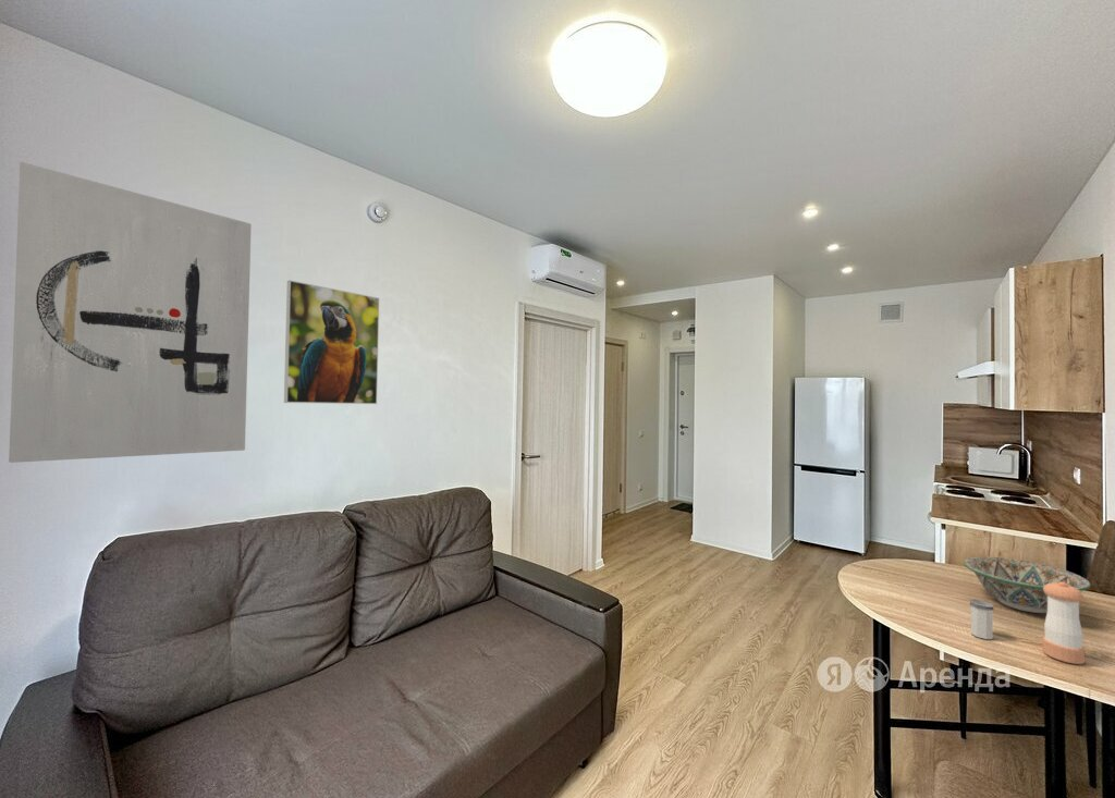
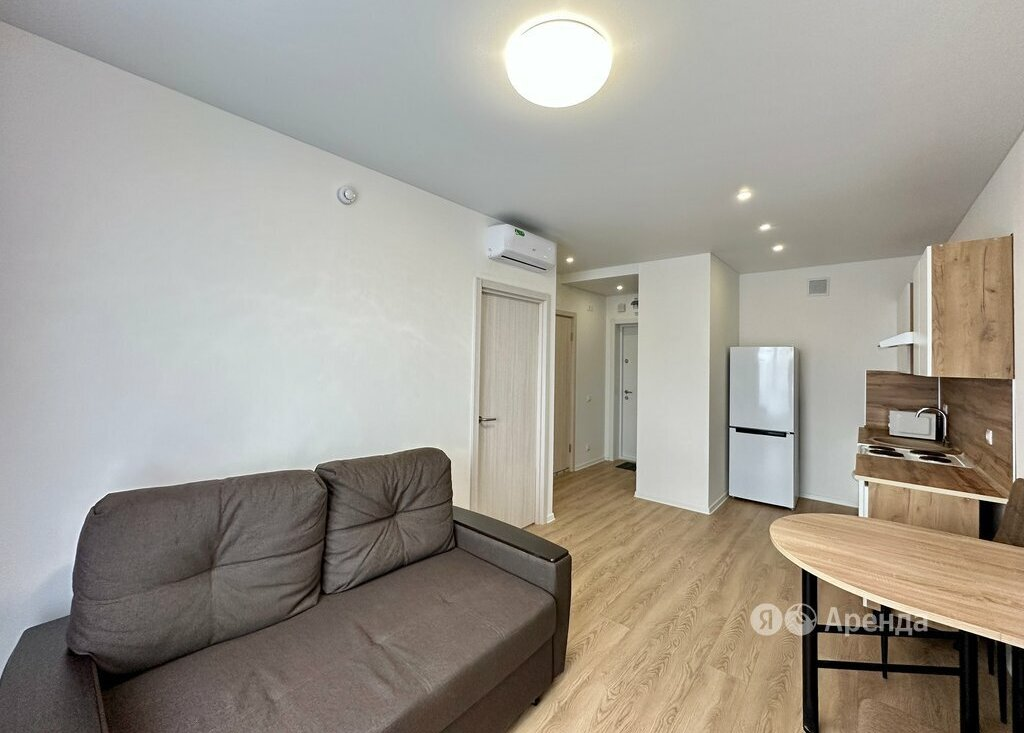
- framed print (334, 346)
- salt shaker (981, 618)
- decorative bowl (1022, 587)
- wall art (147, 326)
- pepper shaker (1063, 618)
